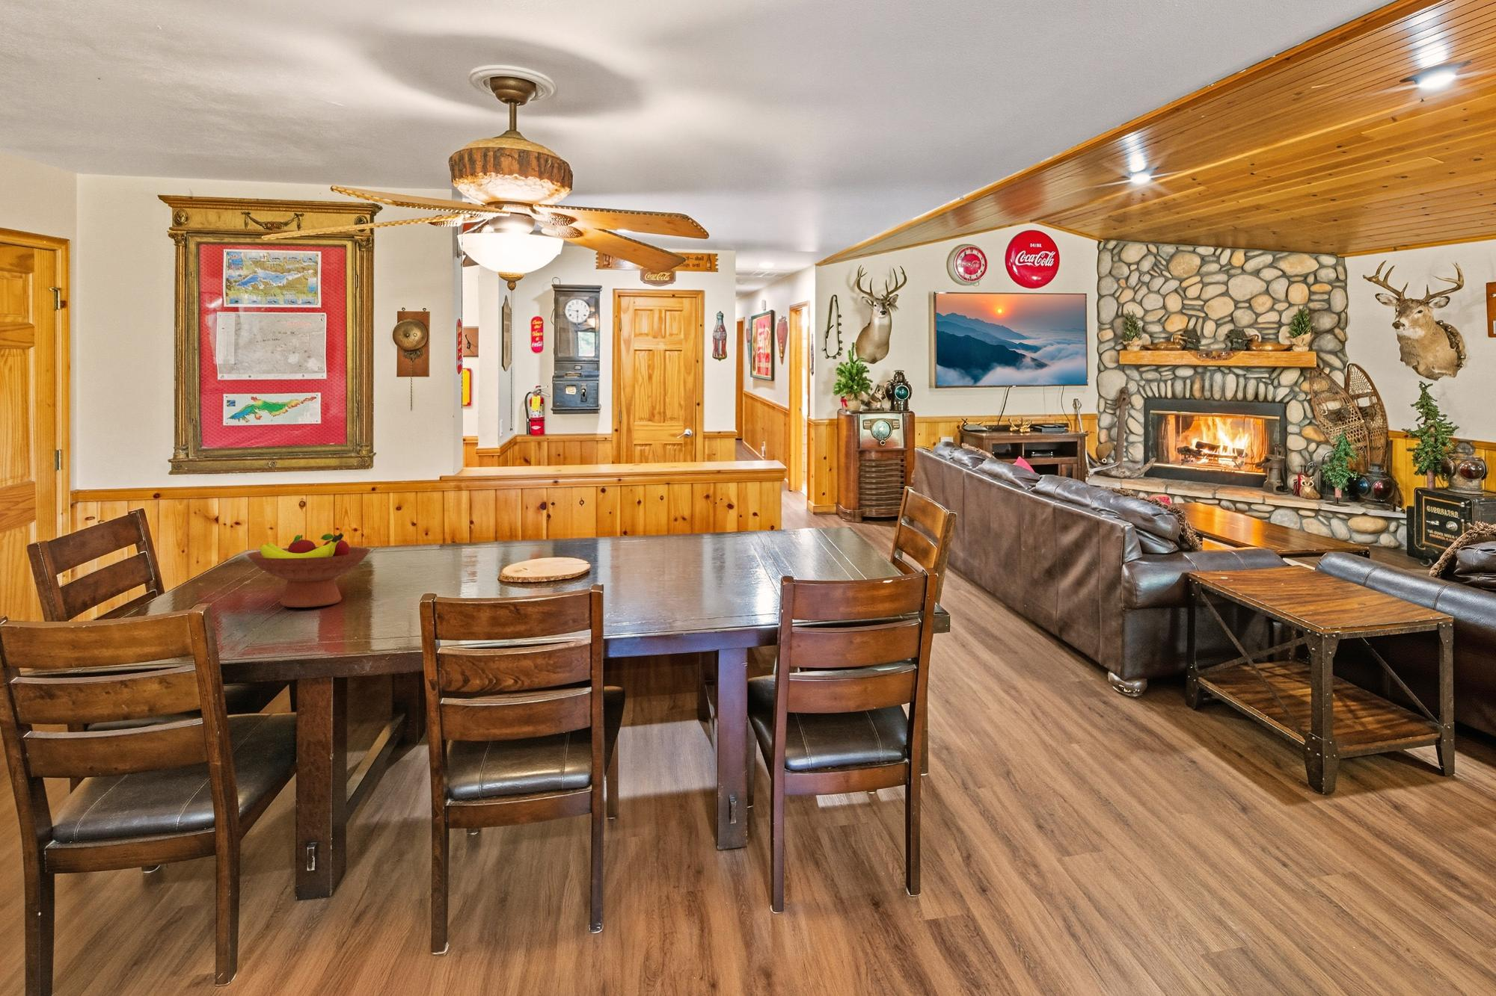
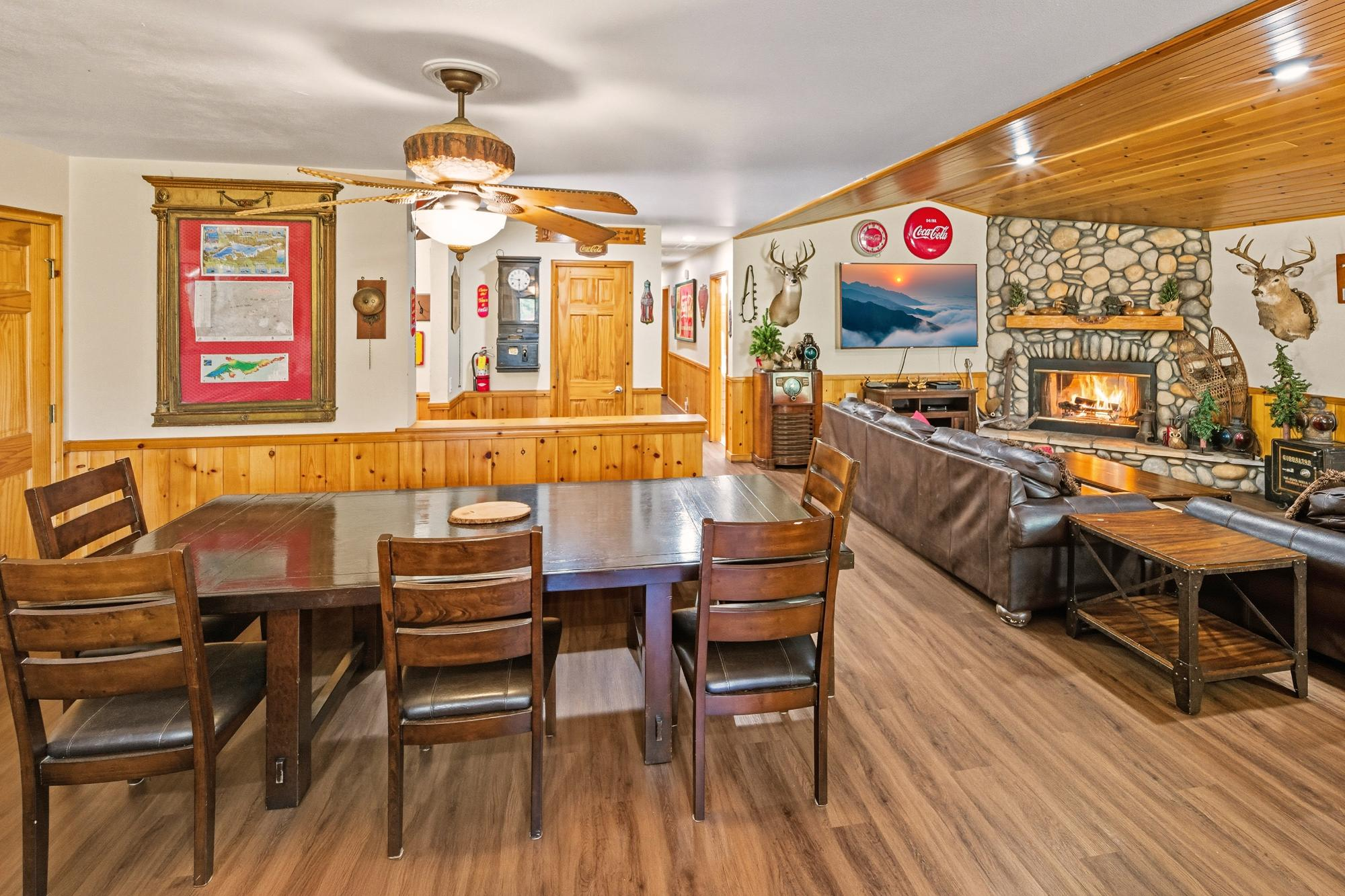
- fruit bowl (310, 567)
